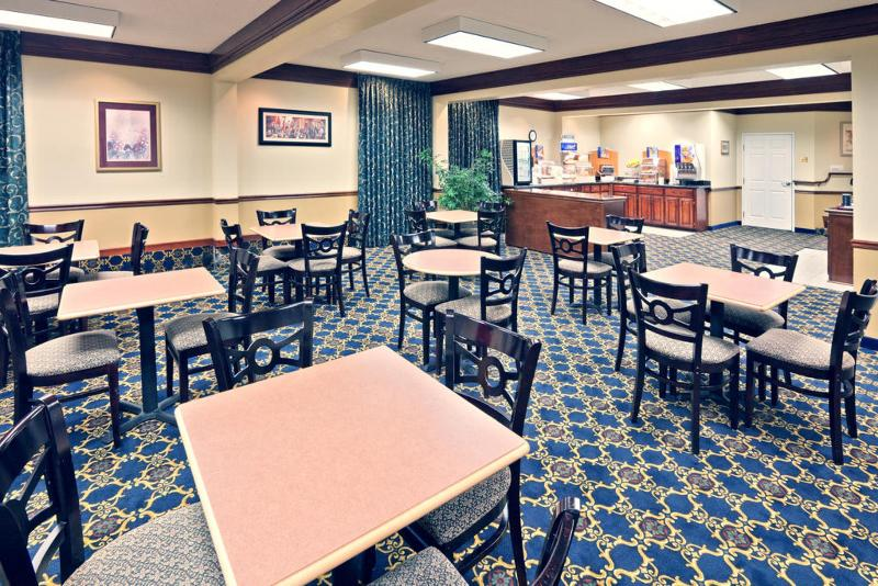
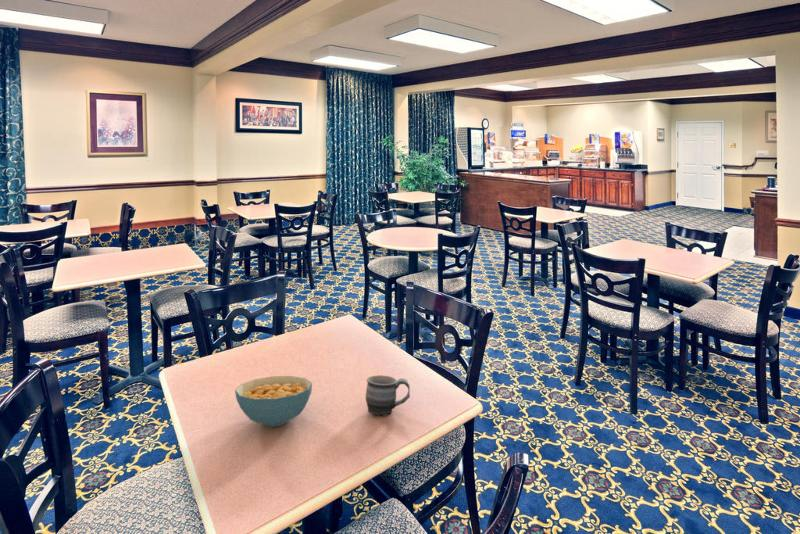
+ cereal bowl (274, 404)
+ mug (387, 394)
